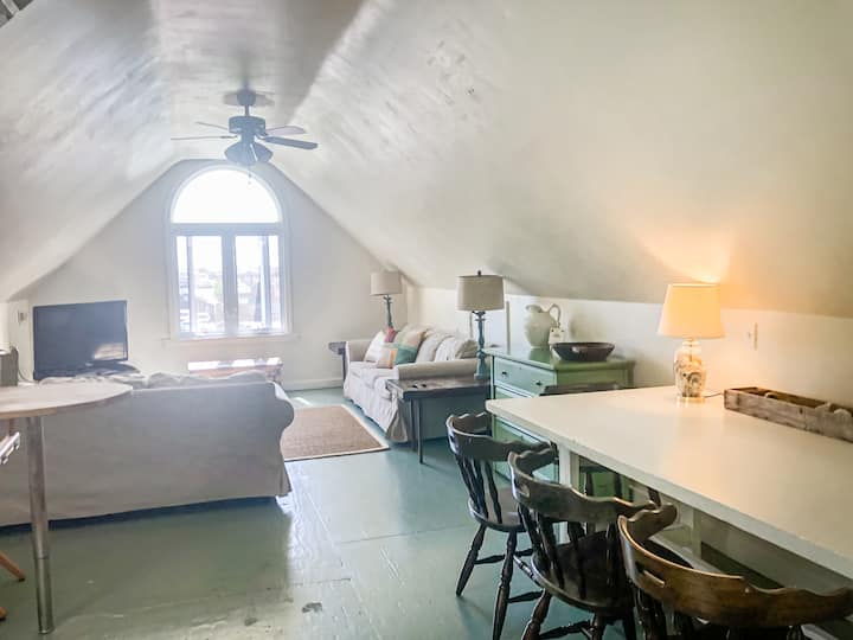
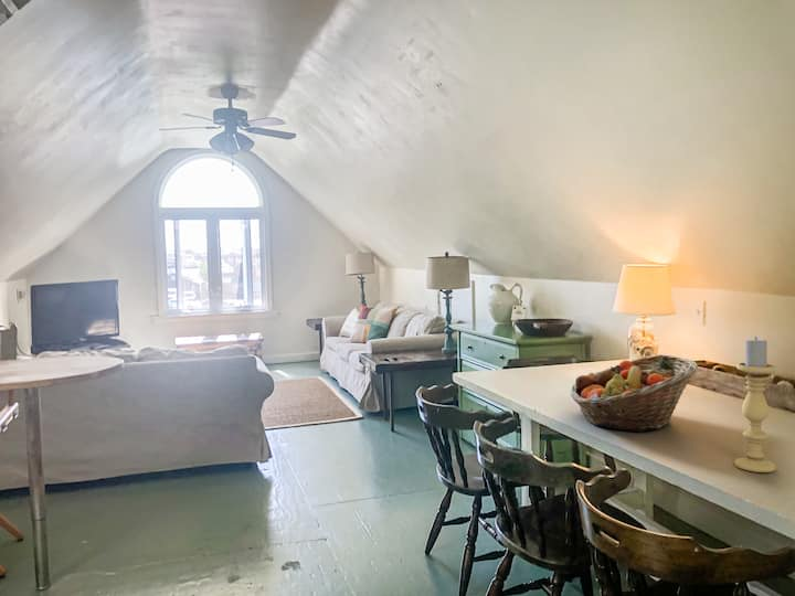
+ fruit basket (630, 389)
+ candle holder (755, 402)
